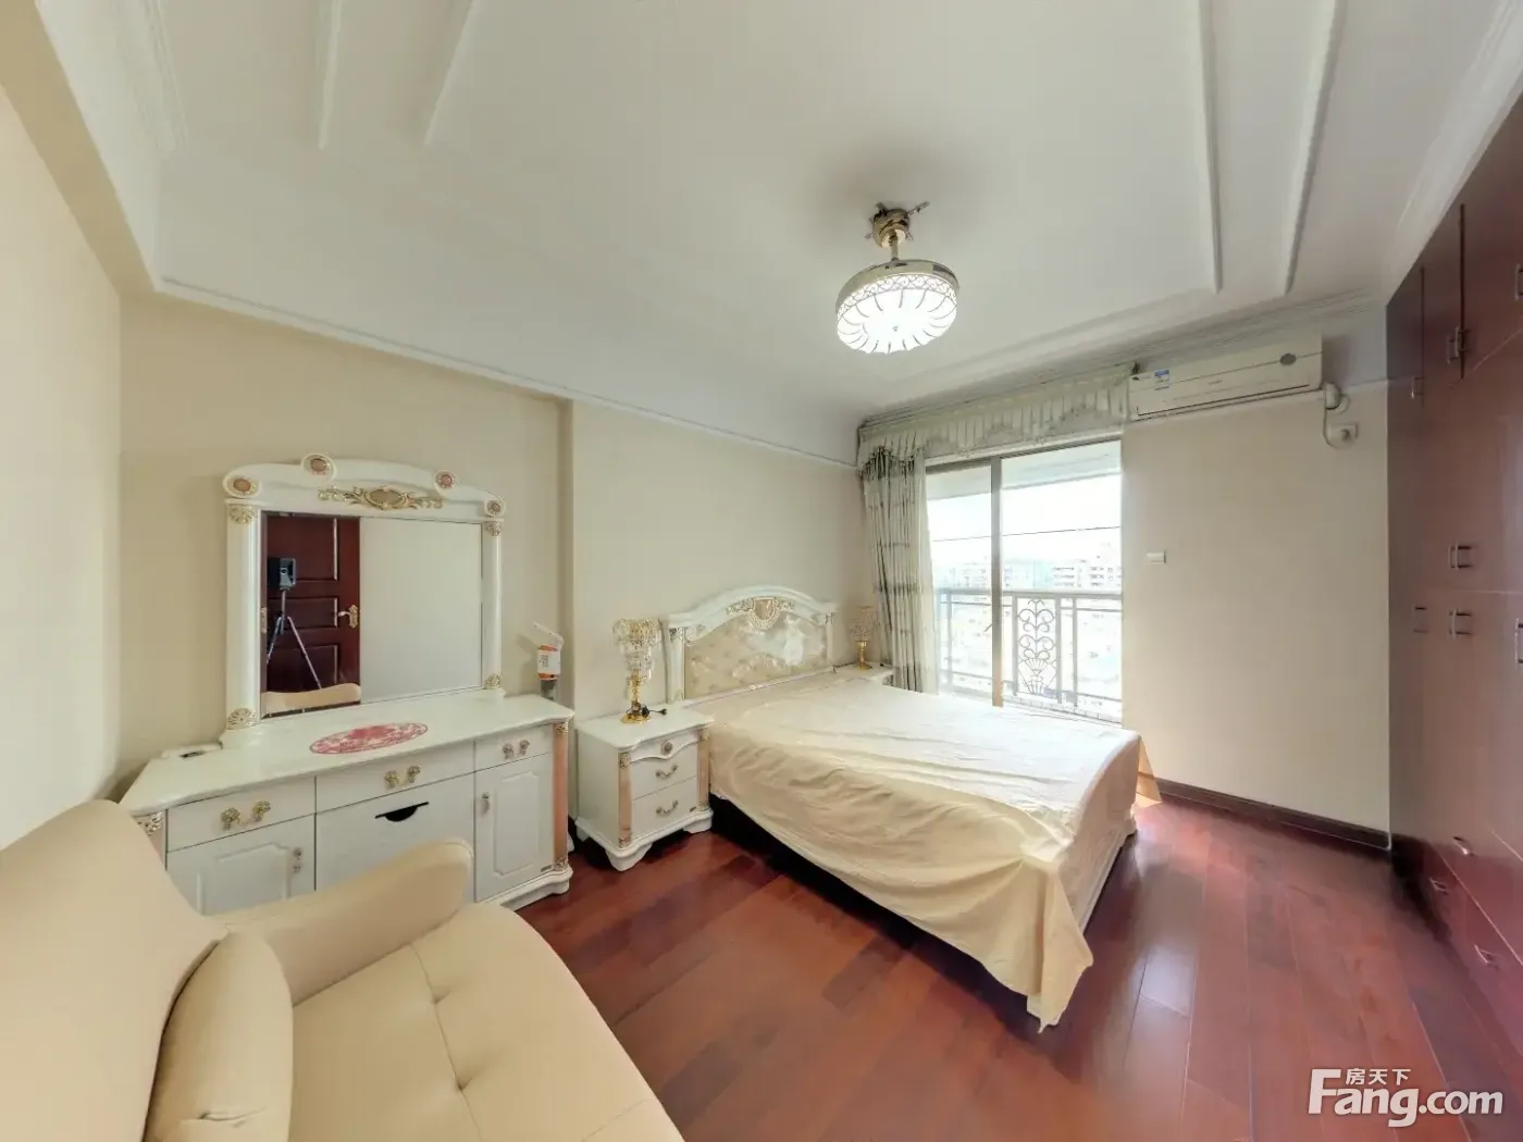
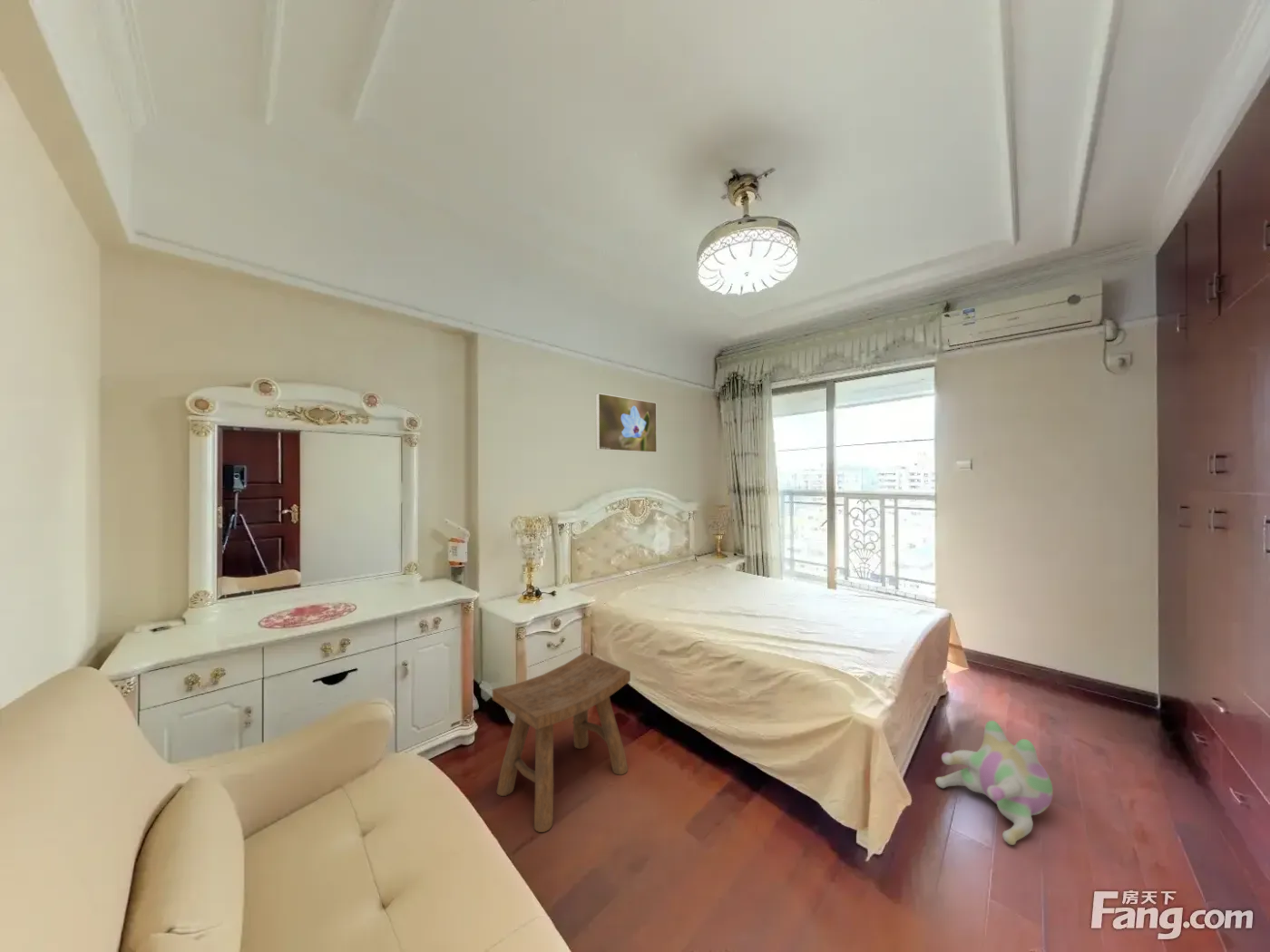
+ plush toy (1001, 769)
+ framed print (628, 424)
+ stool (561, 721)
